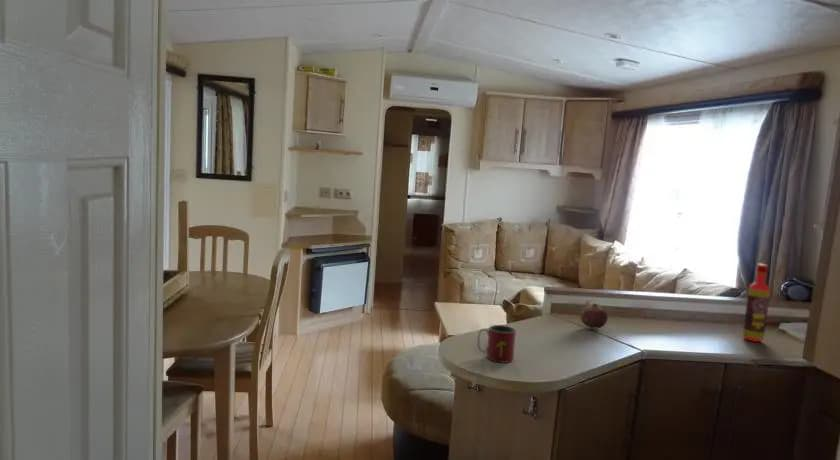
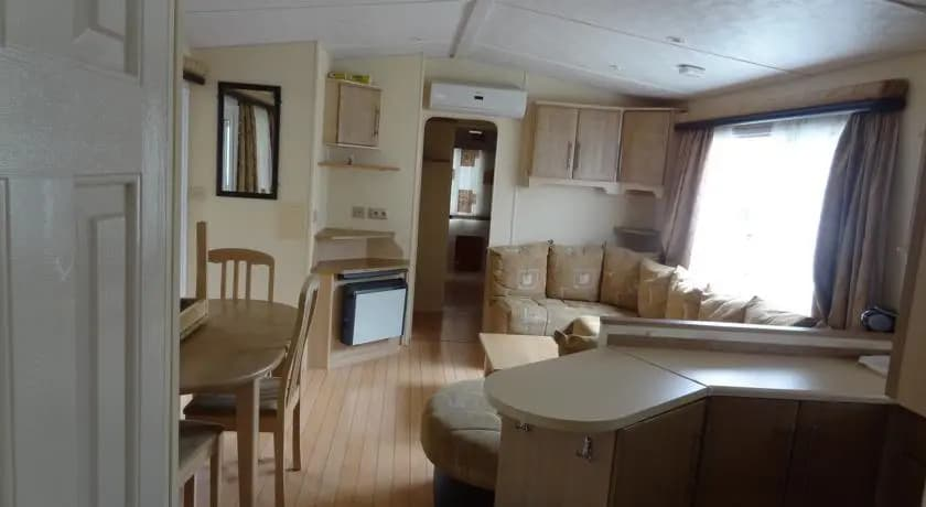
- fruit (593, 315)
- bottle (757, 302)
- mug (495, 342)
